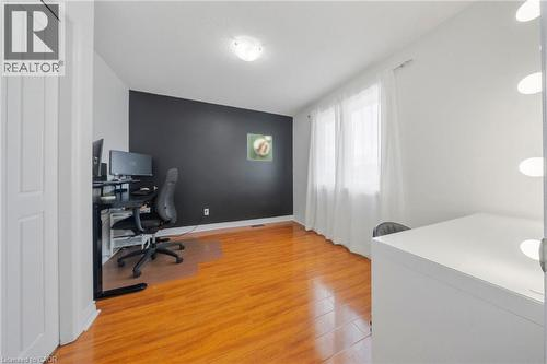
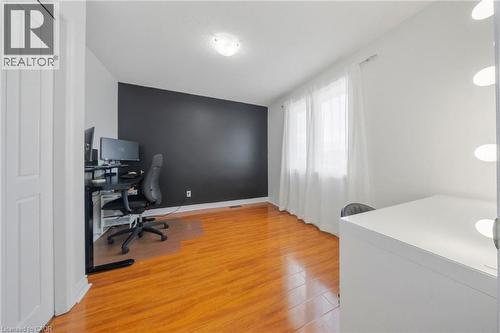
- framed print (259, 148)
